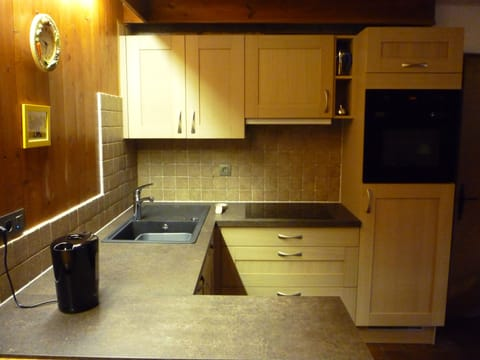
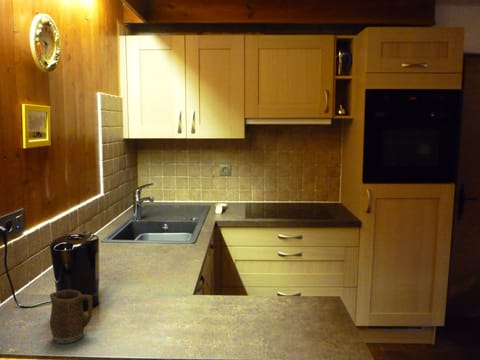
+ mug (71, 315)
